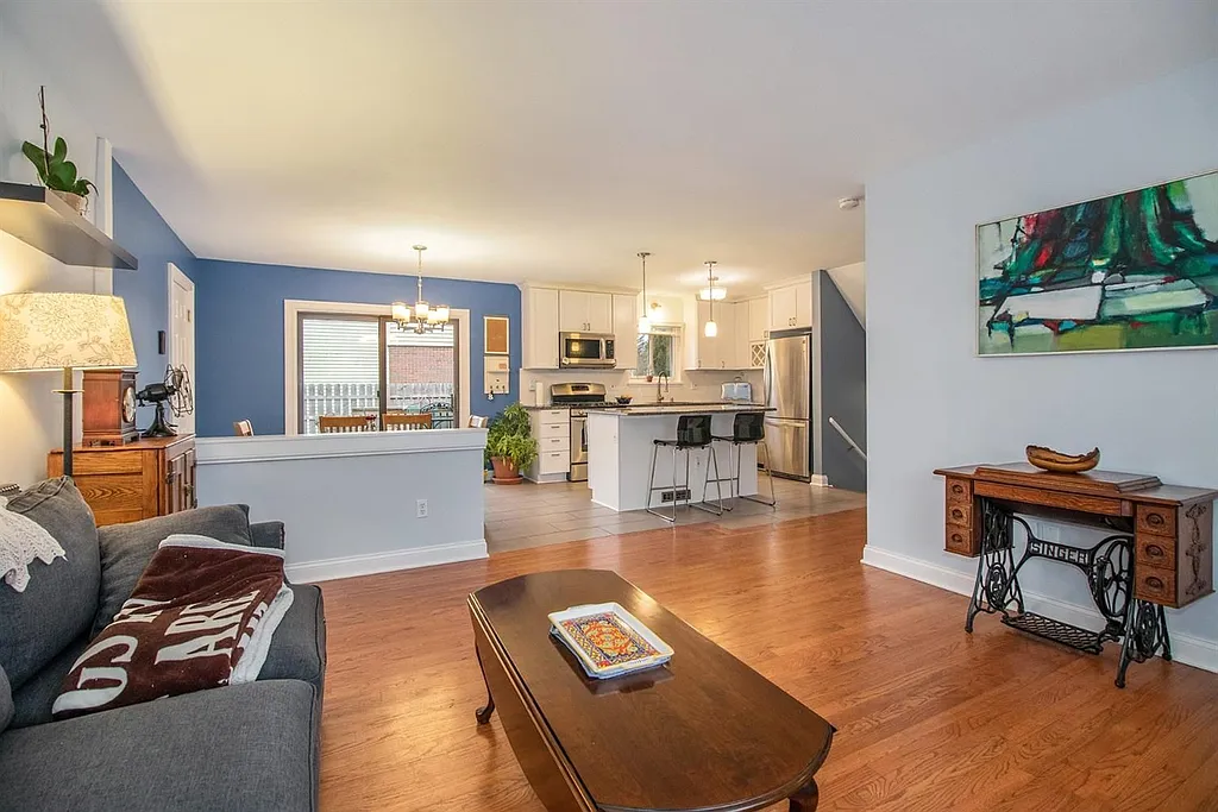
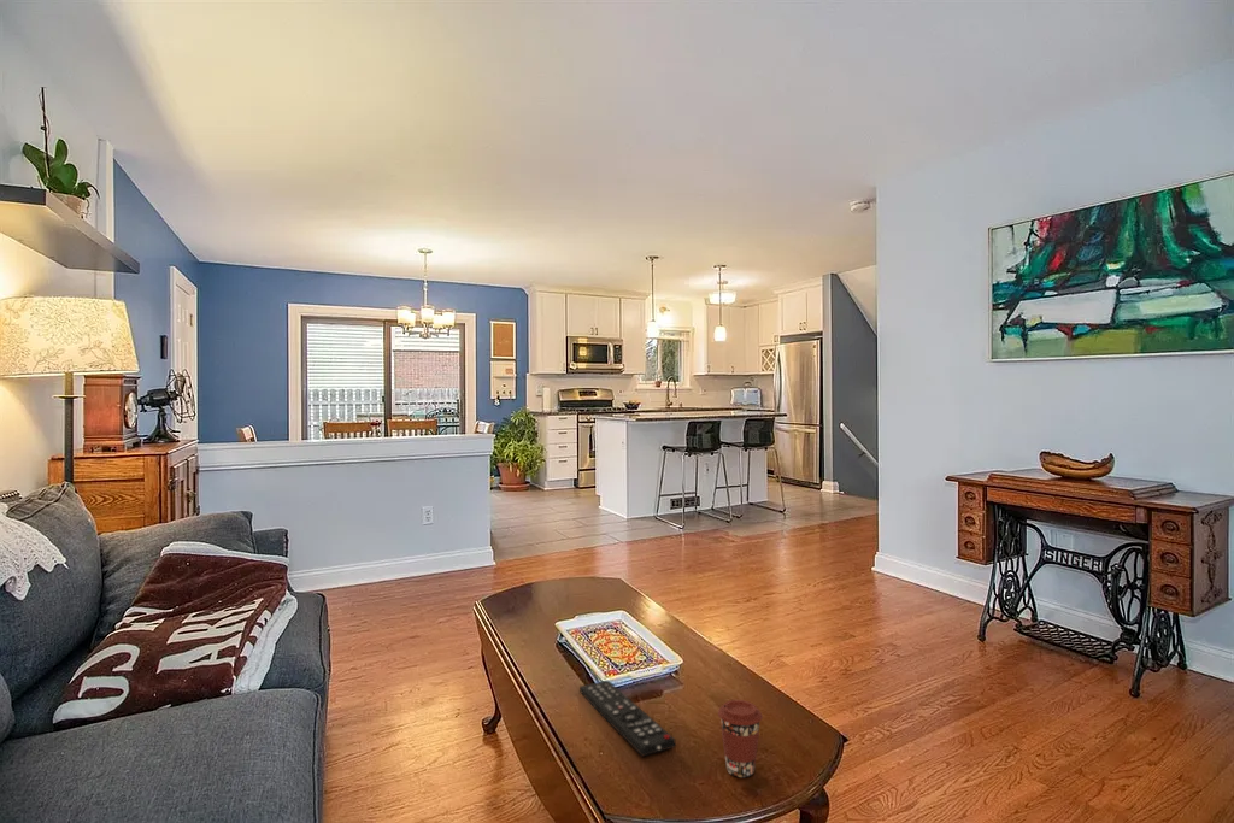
+ remote control (623, 713)
+ coffee cup (740, 737)
